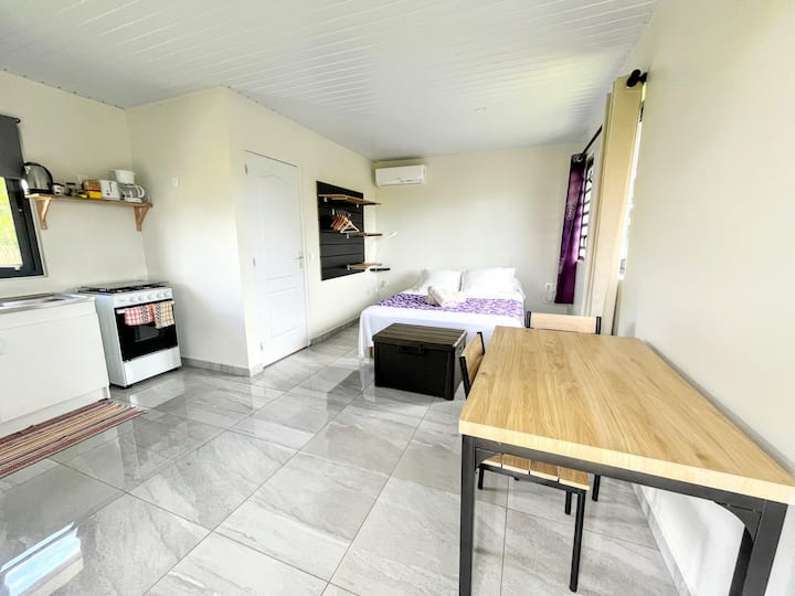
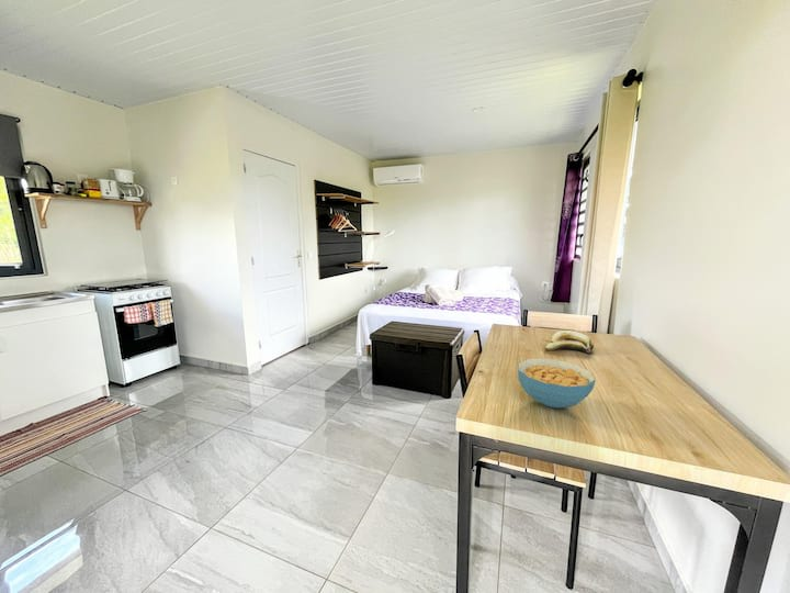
+ banana (571, 342)
+ cereal bowl (552, 387)
